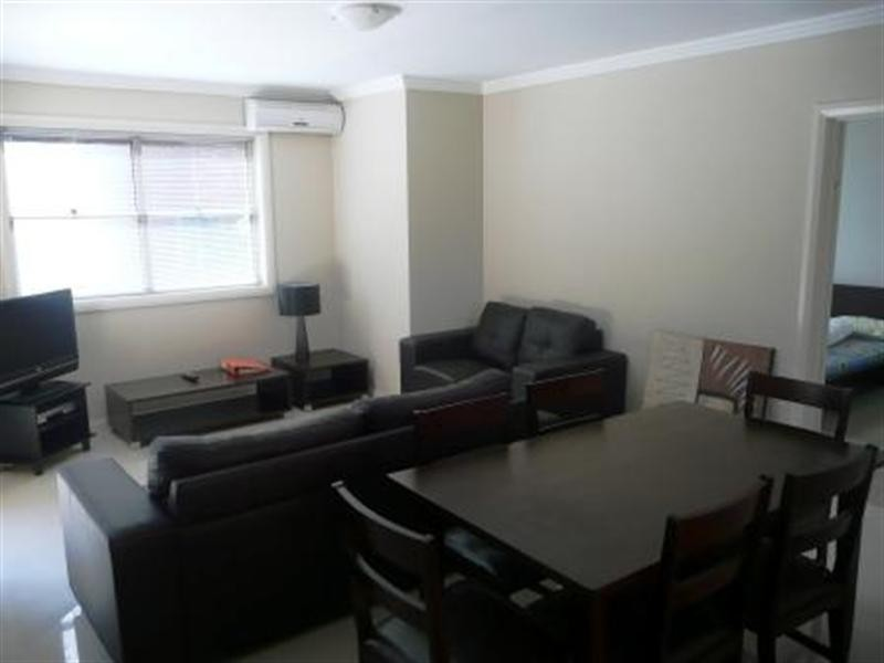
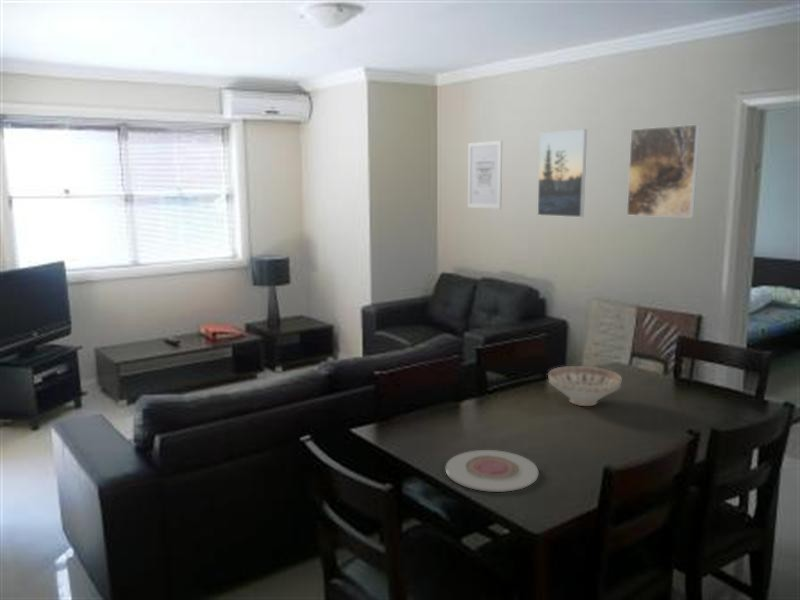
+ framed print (661, 172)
+ plate (491, 468)
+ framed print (561, 174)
+ decorative bowl (584, 388)
+ wall art (484, 175)
